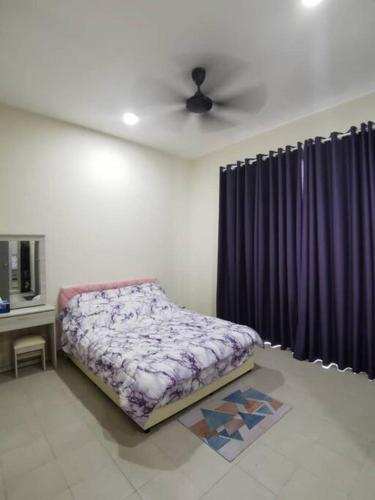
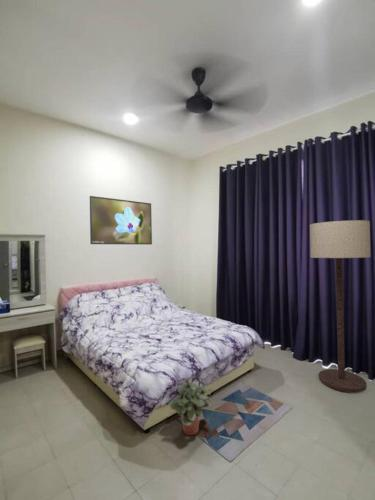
+ floor lamp (340, 302)
+ potted plant (190, 405)
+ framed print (123, 222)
